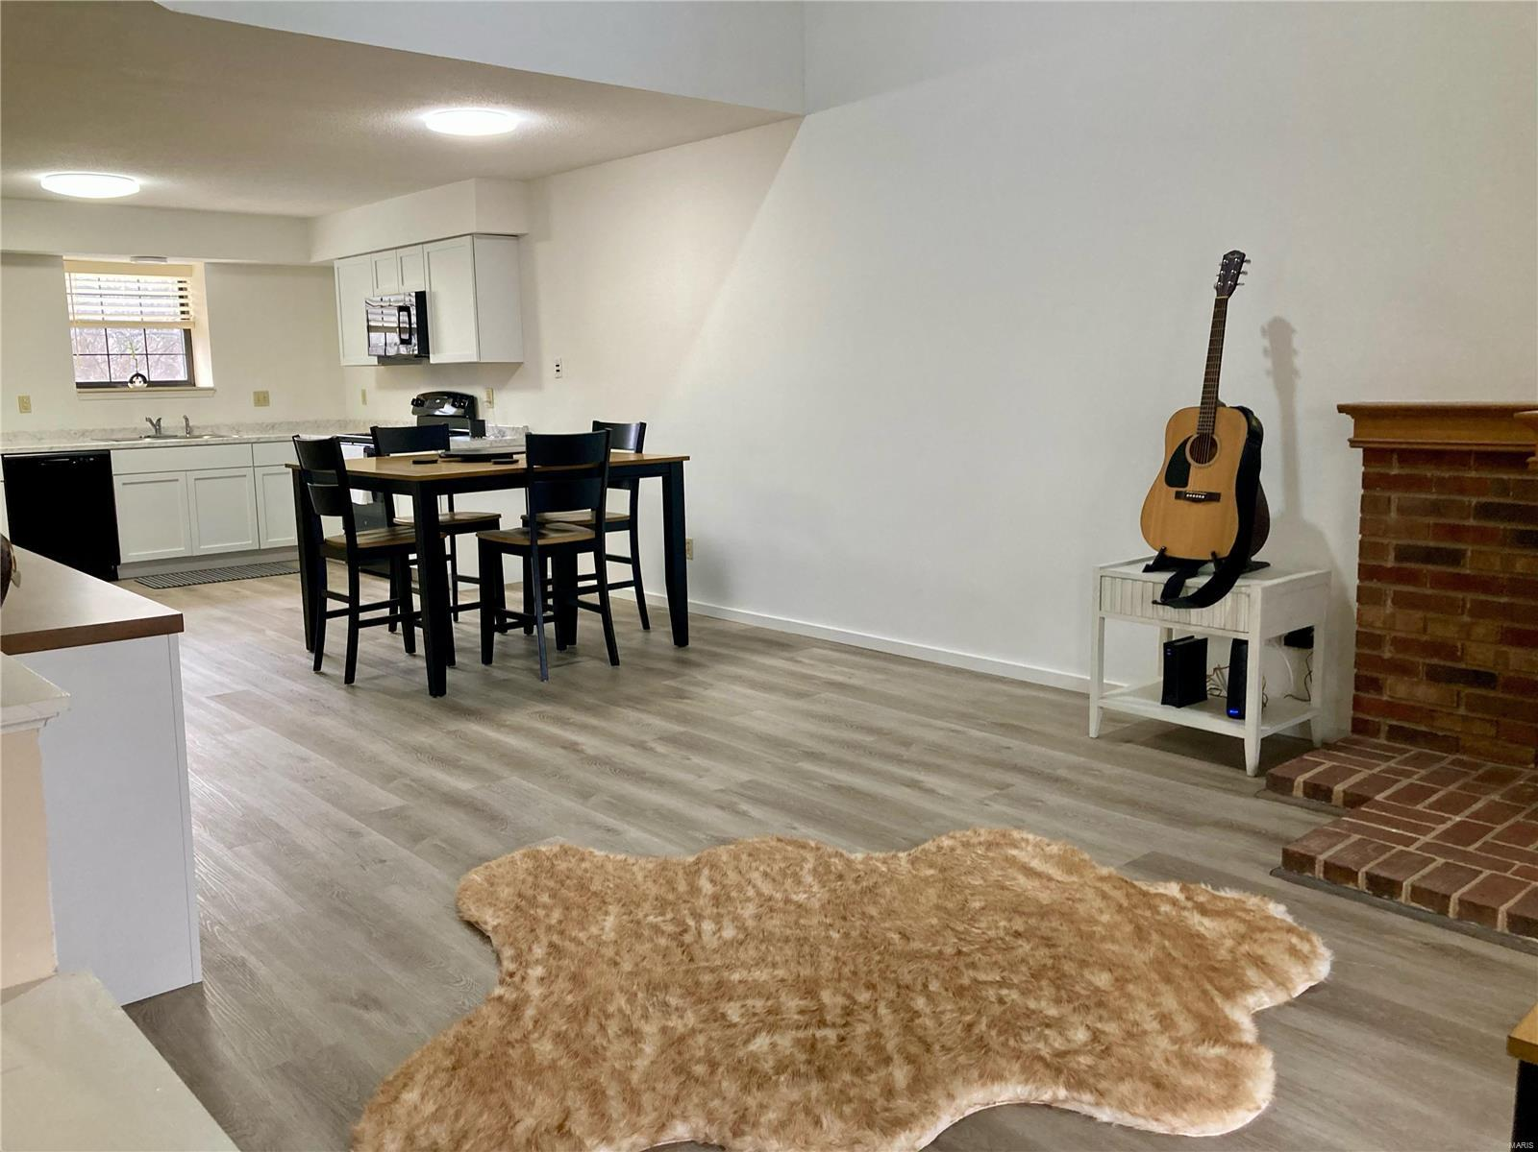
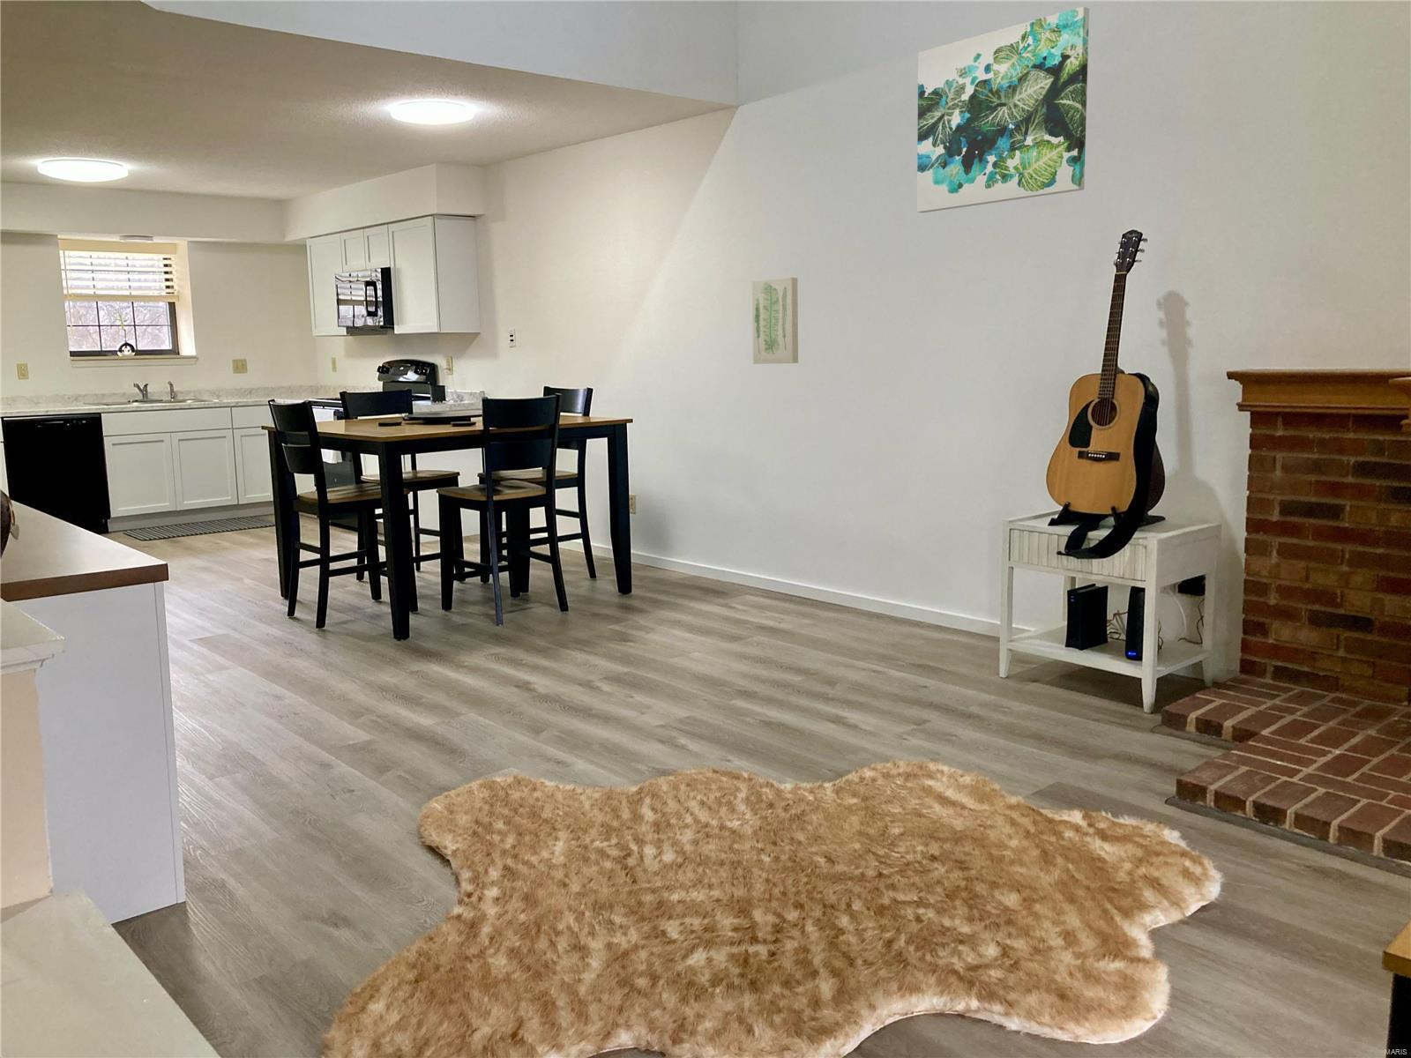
+ wall art (774, 321)
+ wall art (997, 118)
